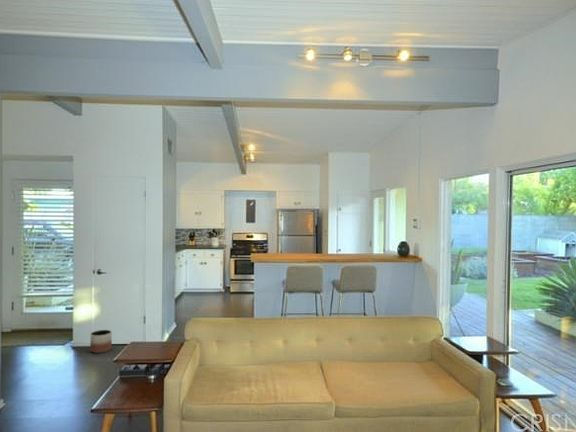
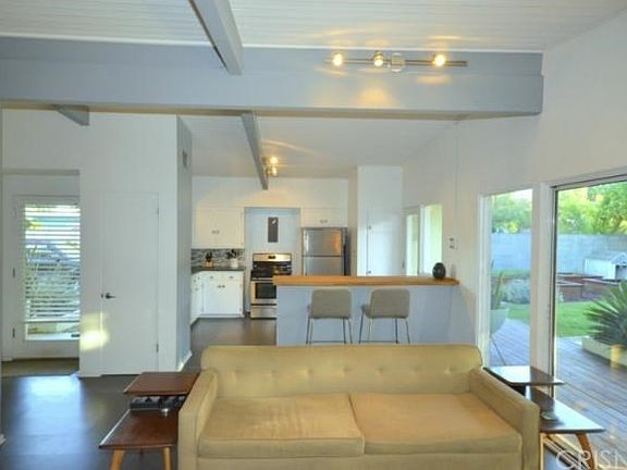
- planter (101, 341)
